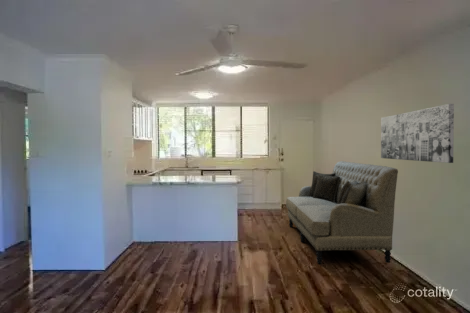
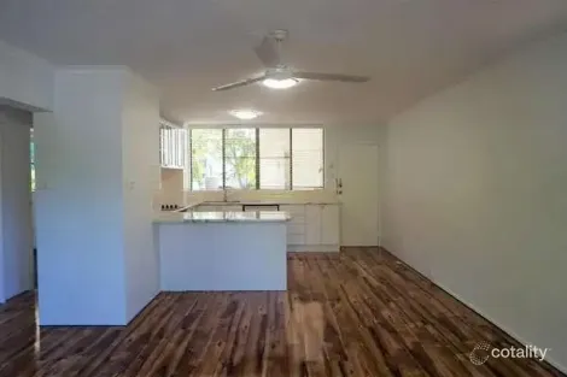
- sofa (331, 202)
- wall art (410, 136)
